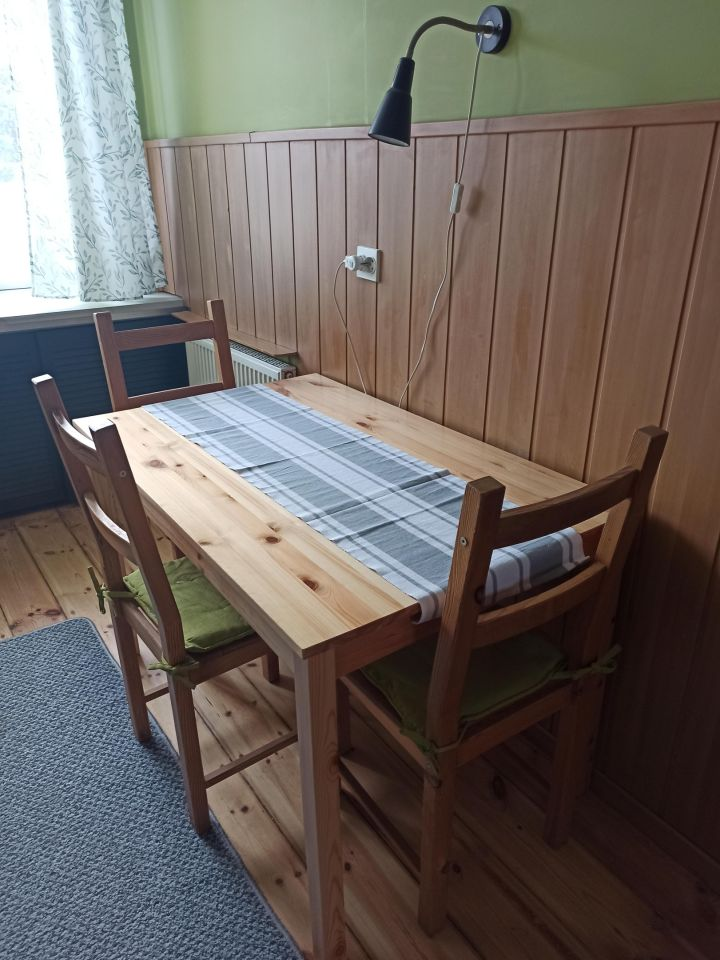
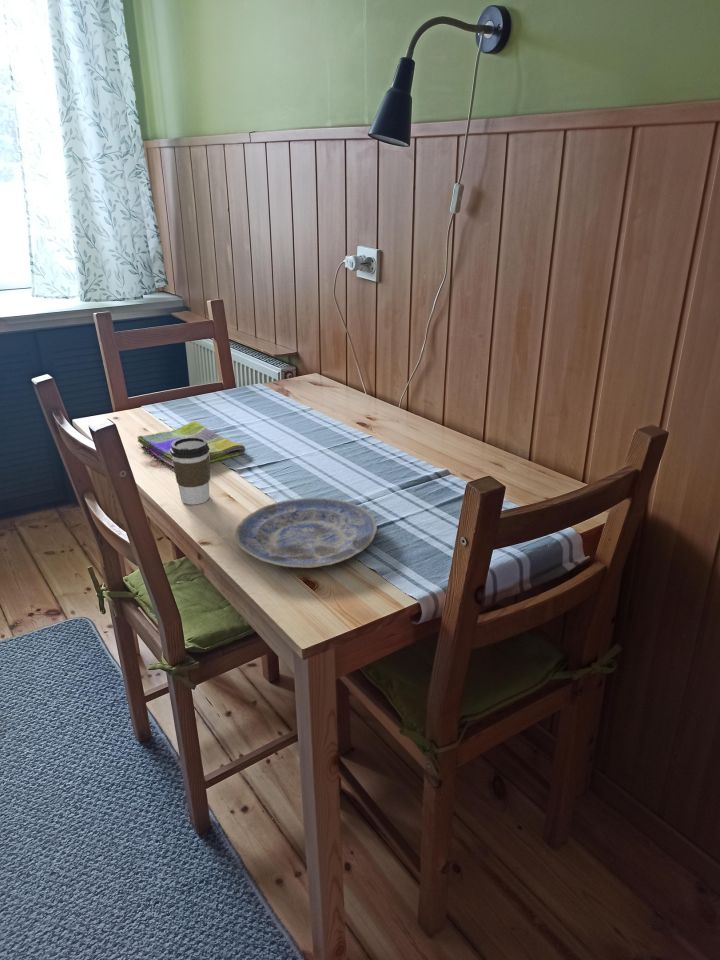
+ coffee cup (192, 471)
+ plate (307, 533)
+ dish towel (190, 436)
